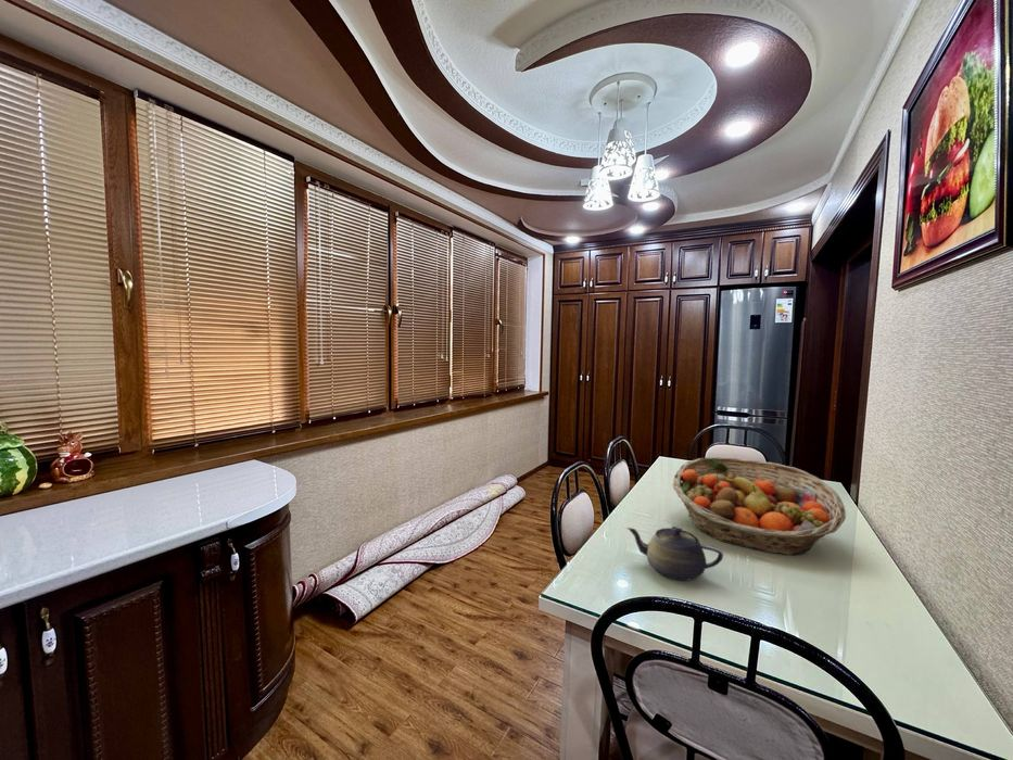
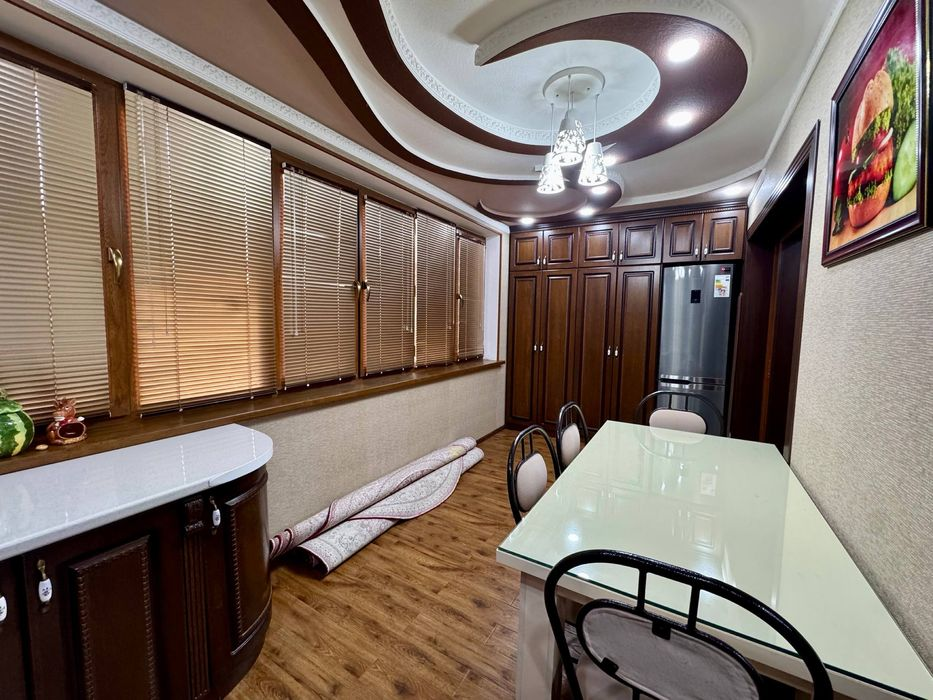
- fruit basket (750, 501)
- teapot (672, 548)
